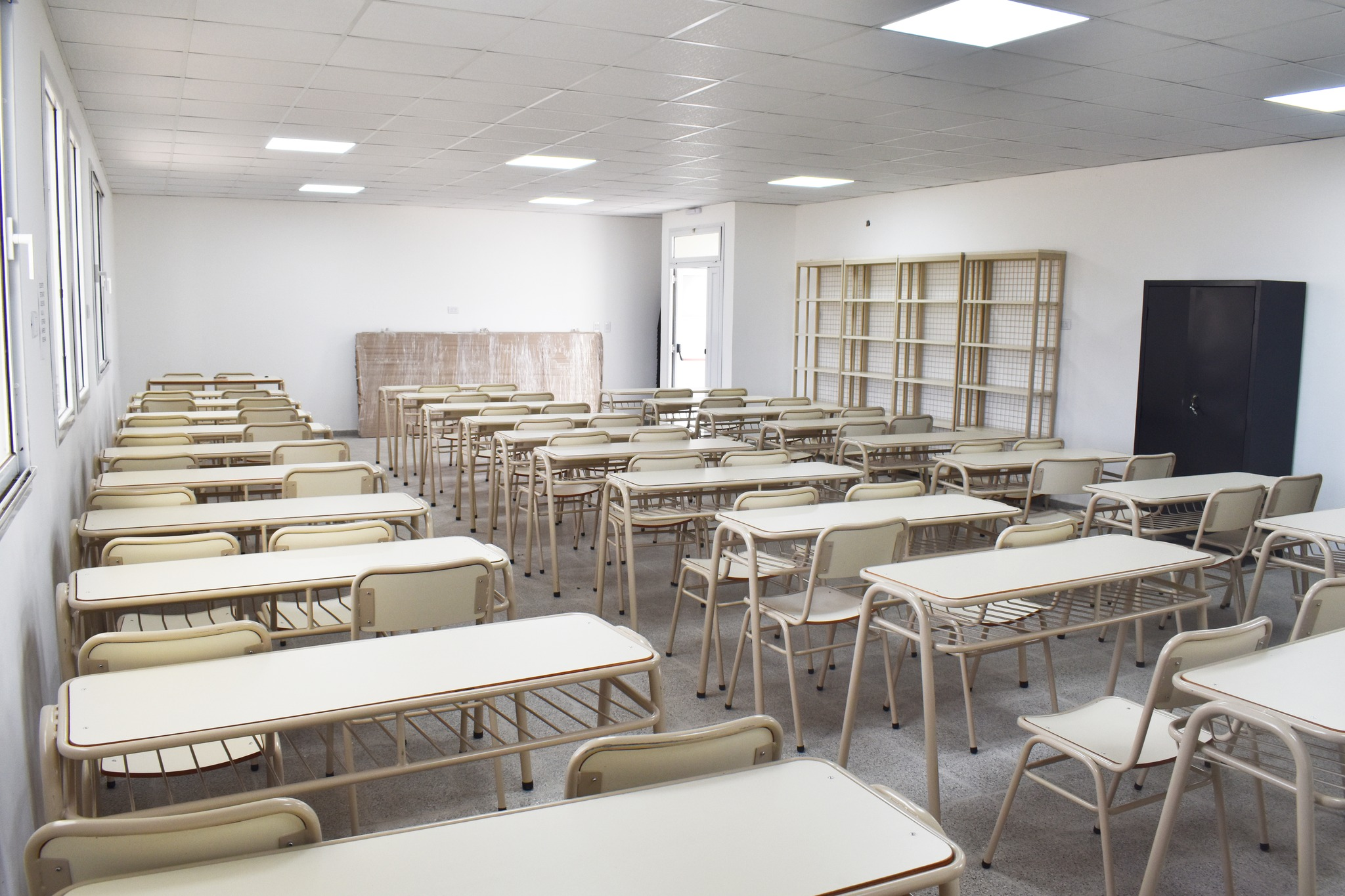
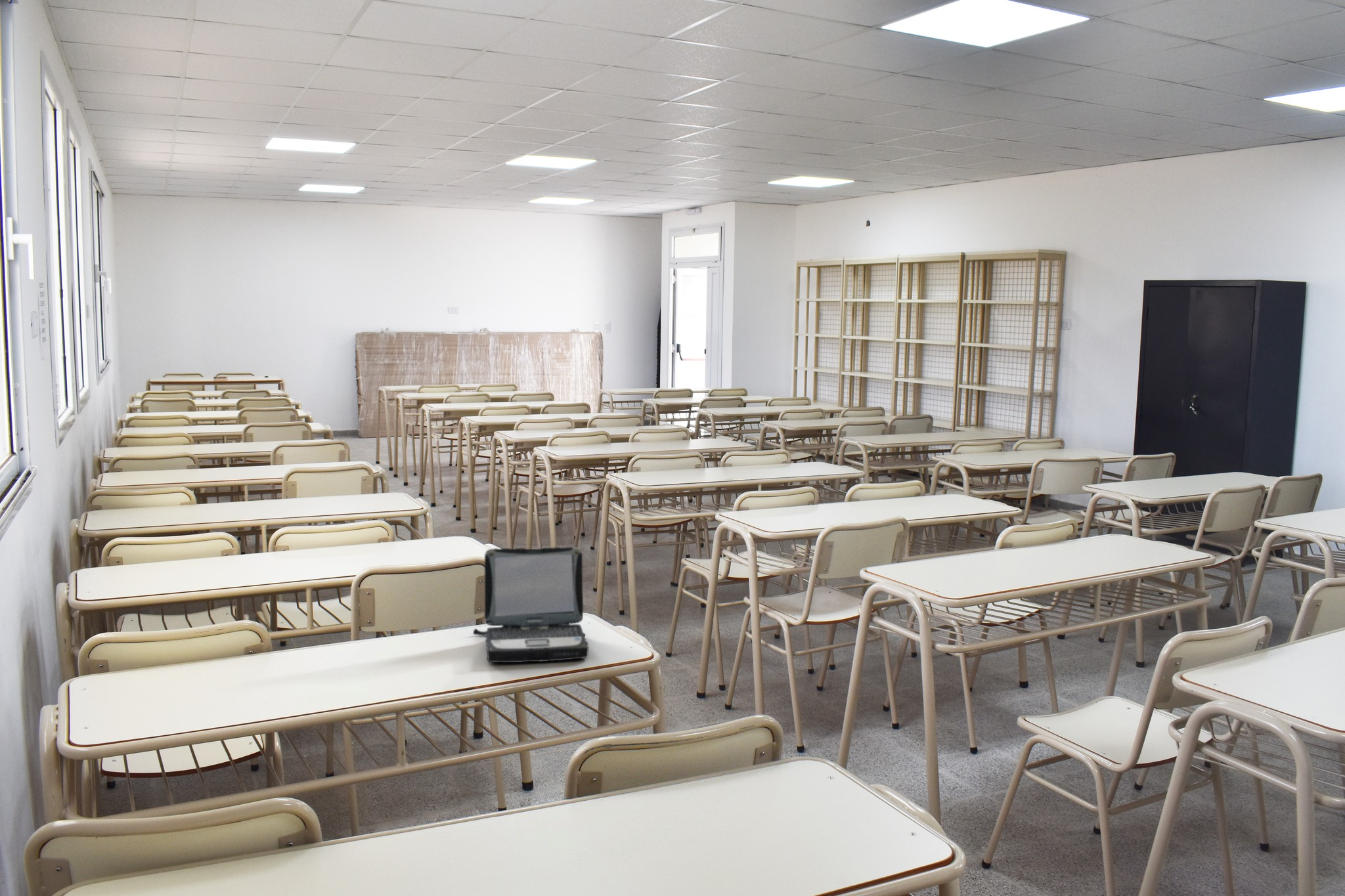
+ laptop (534, 601)
